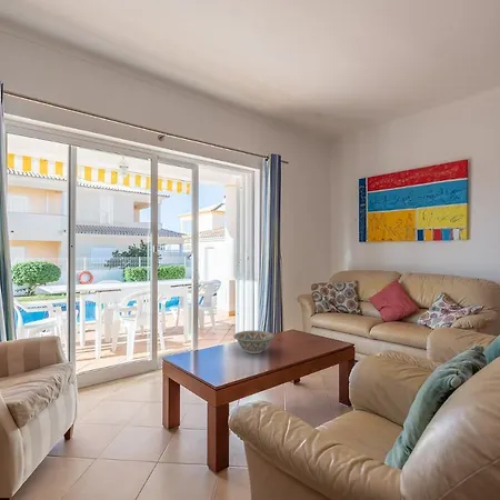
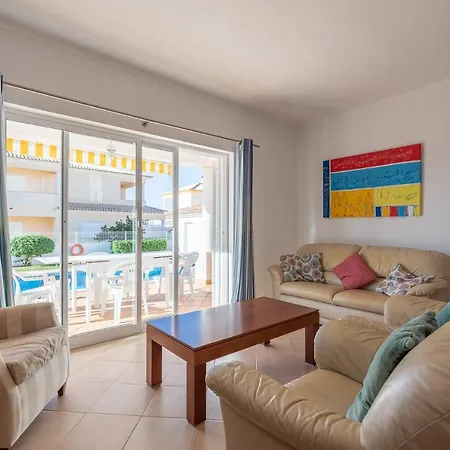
- decorative bowl (253, 342)
